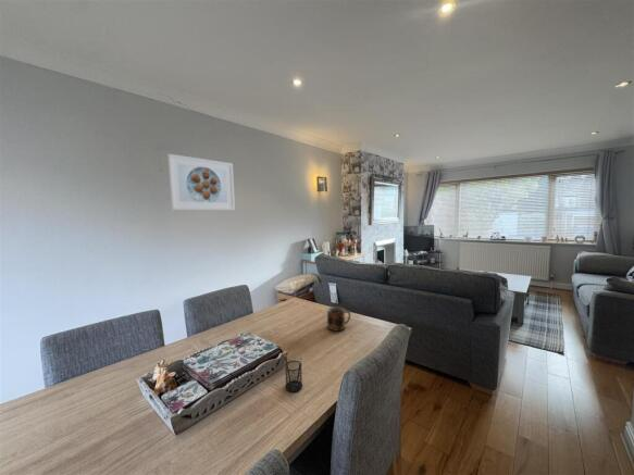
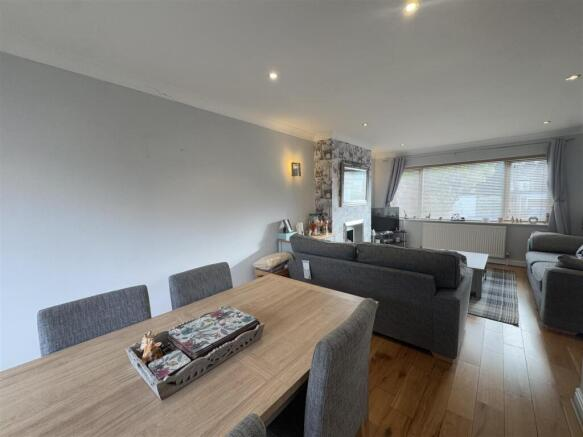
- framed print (204, 185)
- mug (337, 317)
- pencil holder (293, 371)
